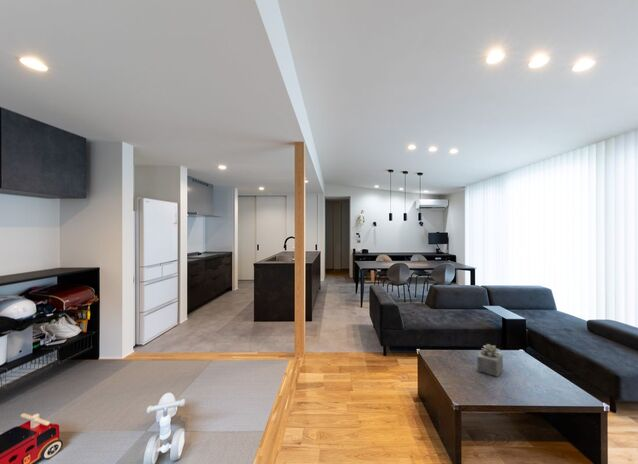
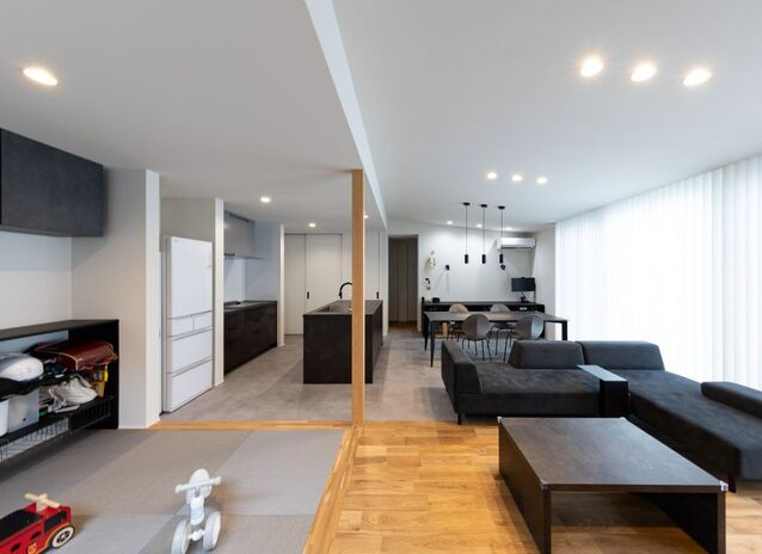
- succulent plant (490, 357)
